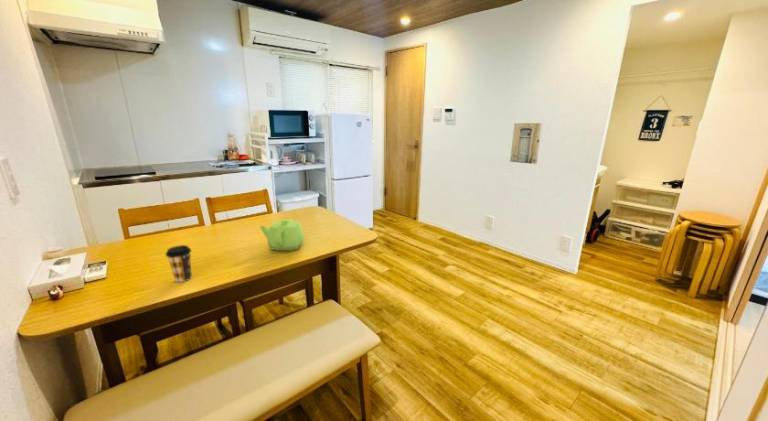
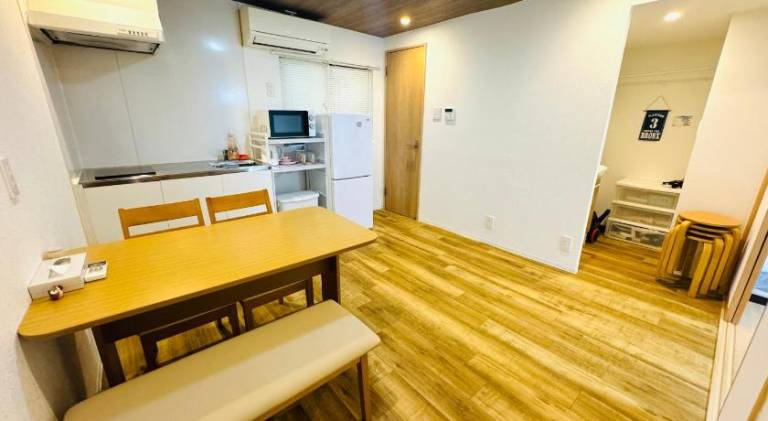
- coffee cup (180, 263)
- wall art (525, 143)
- teapot (281, 233)
